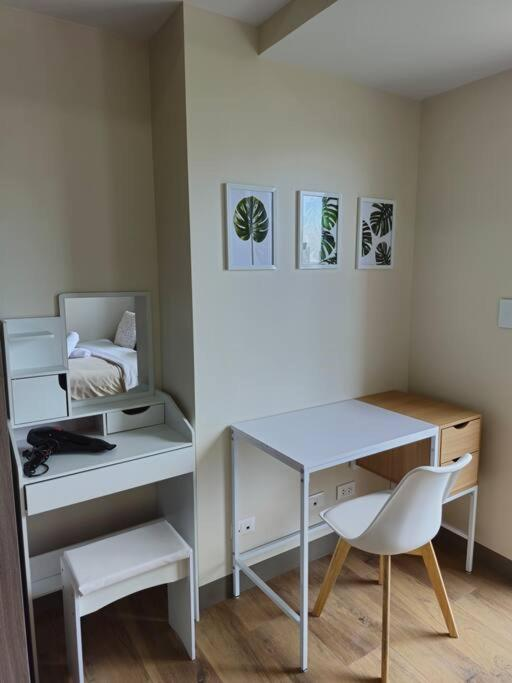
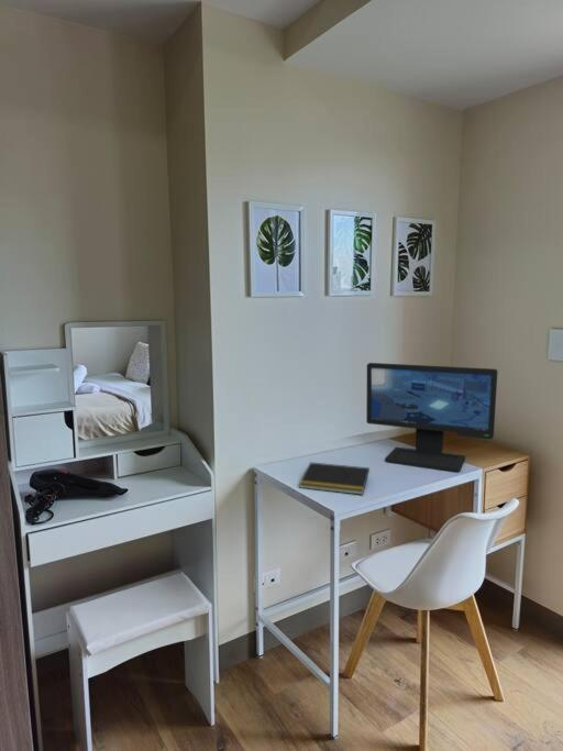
+ computer monitor (428, 412)
+ notepad (334, 477)
